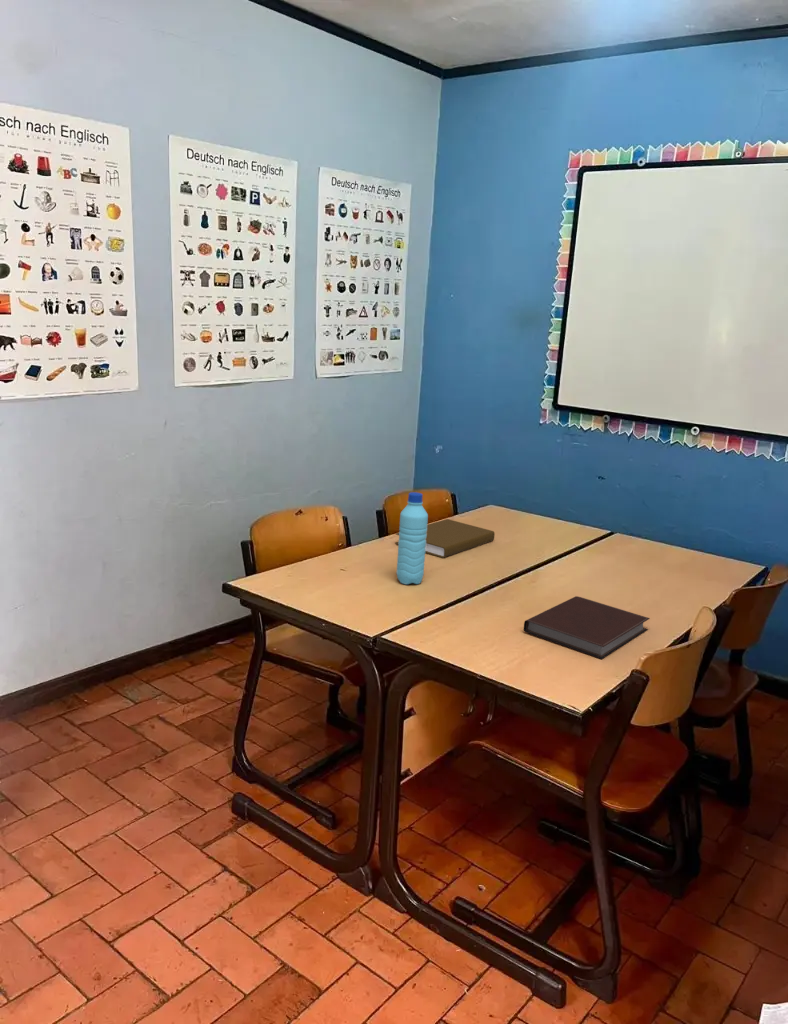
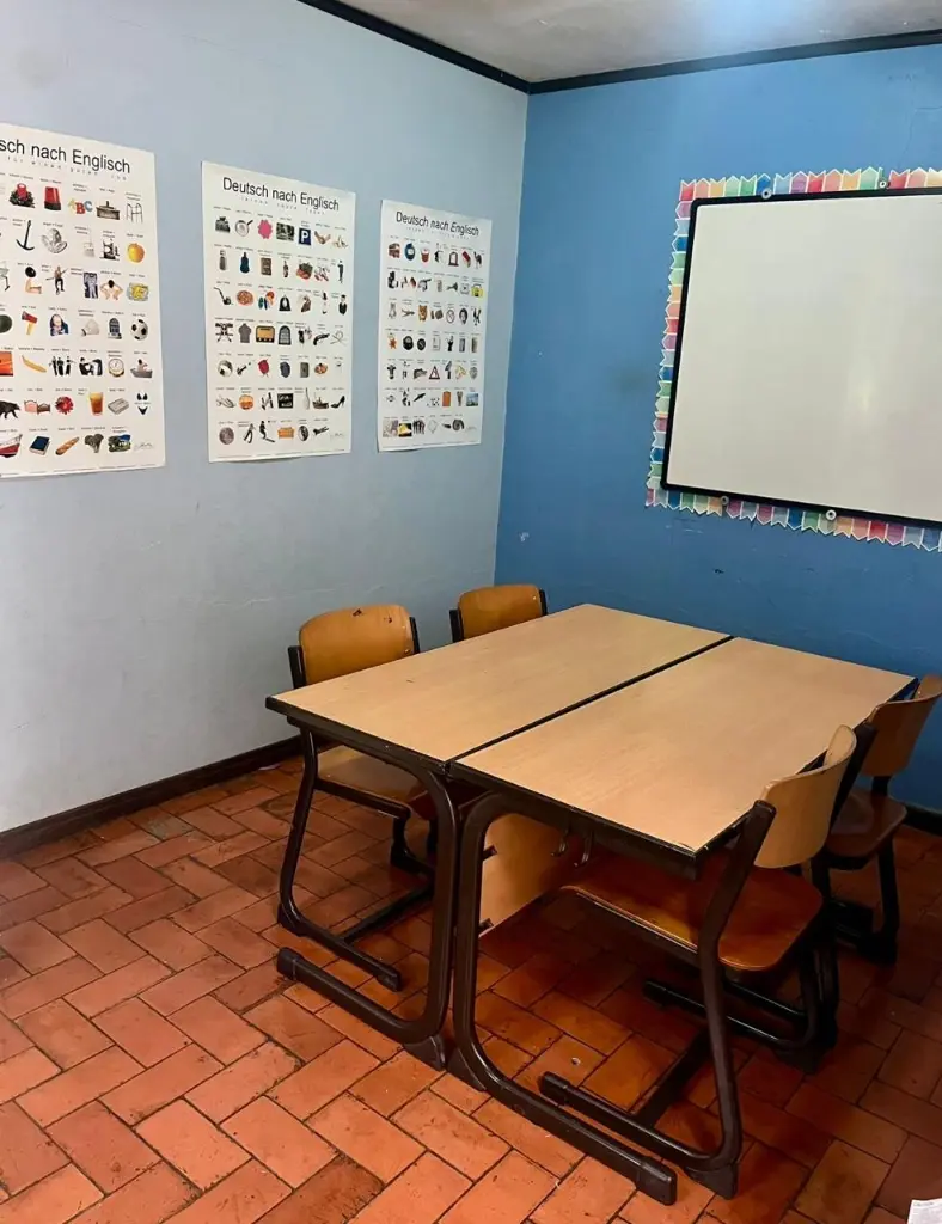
- book (445, 537)
- notebook (587, 624)
- water bottle (412, 538)
